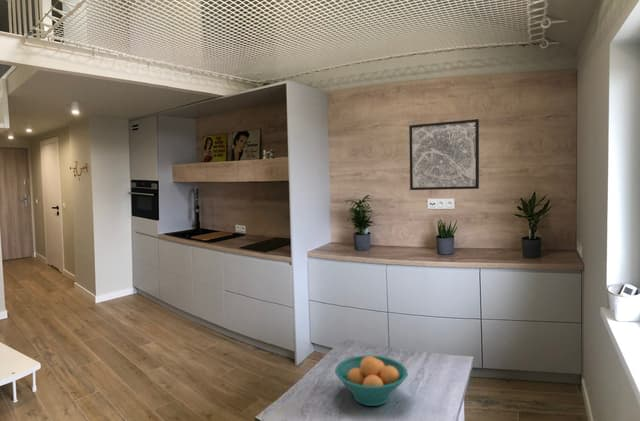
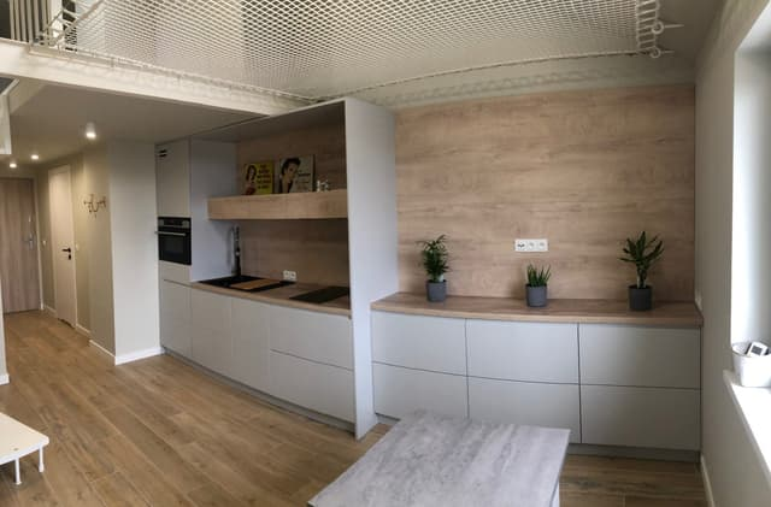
- wall art (443, 156)
- fruit bowl (371, 377)
